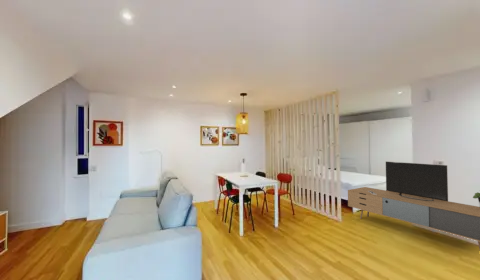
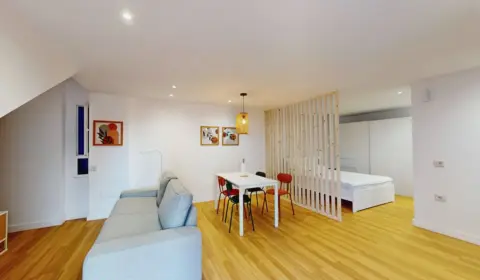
- media console (412, 197)
